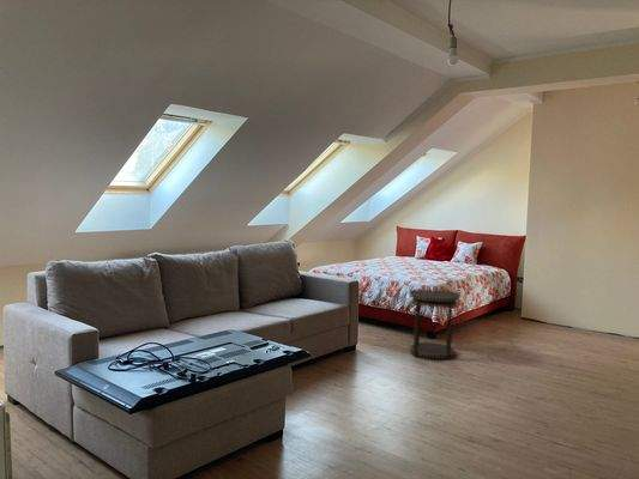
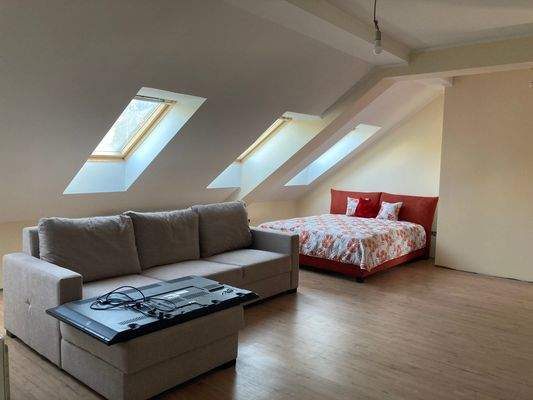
- side table (420, 322)
